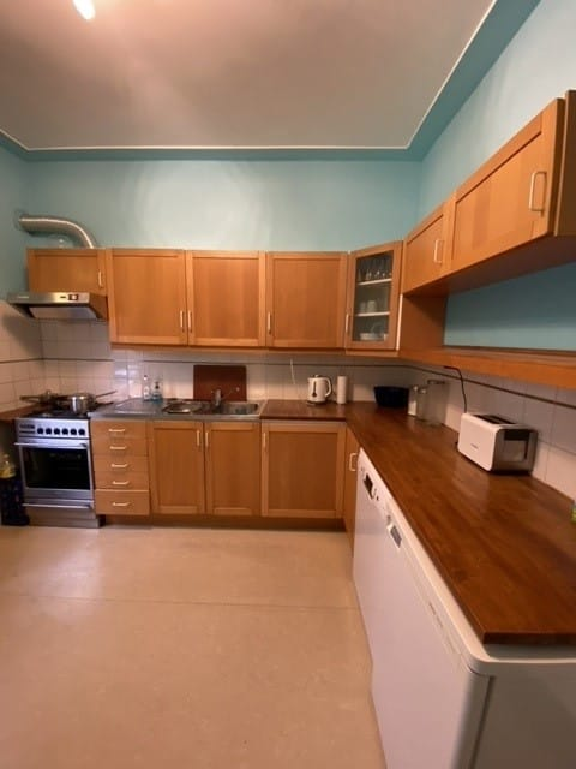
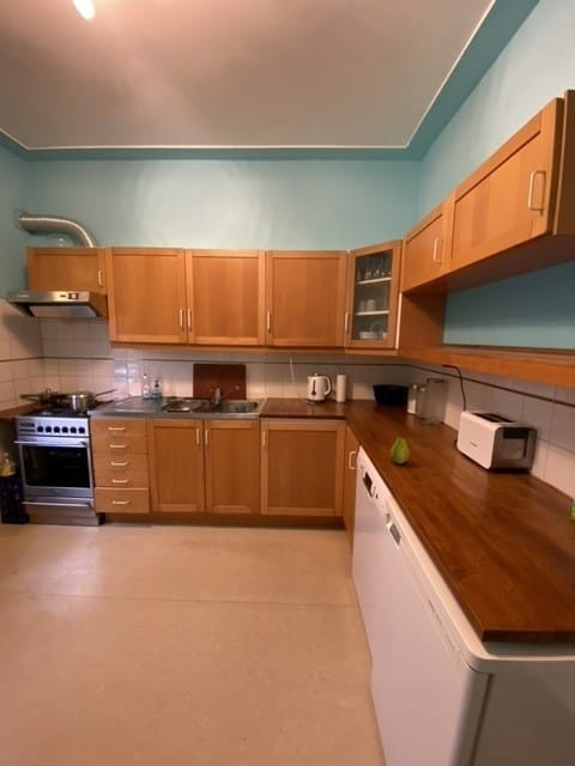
+ fruit (400, 450)
